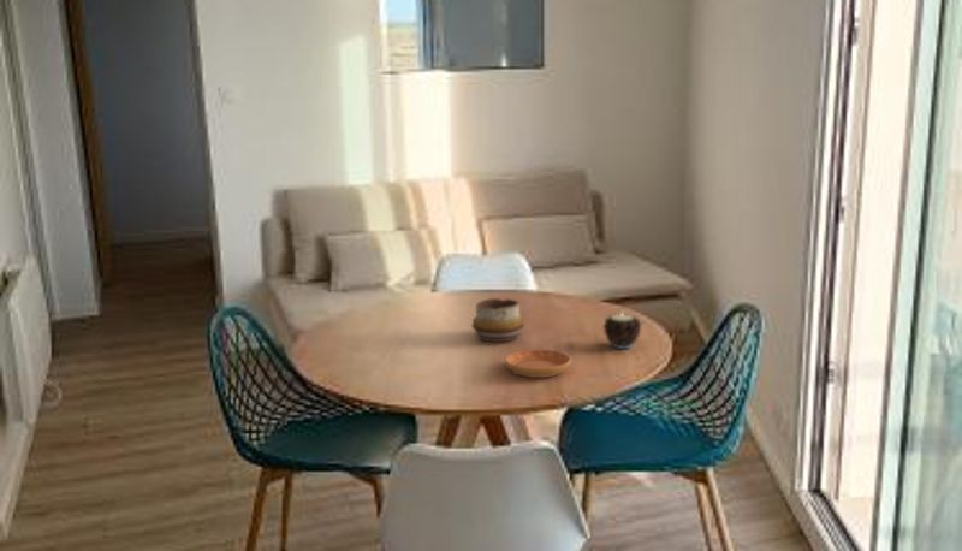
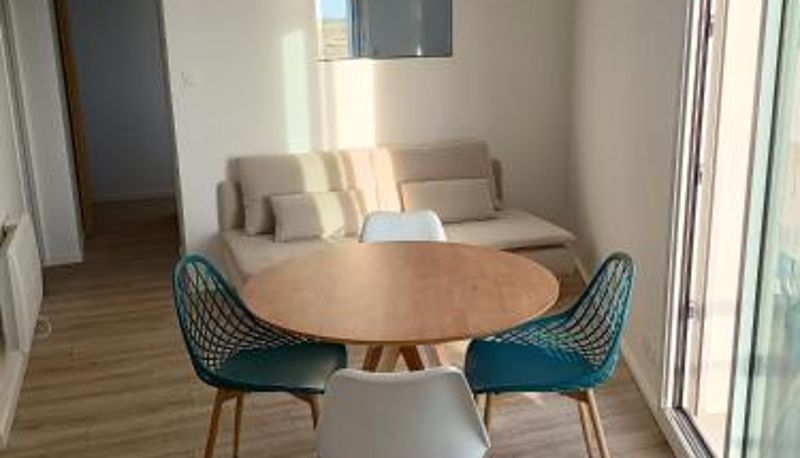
- candle (622, 328)
- saucer (538, 363)
- decorative bowl (498, 320)
